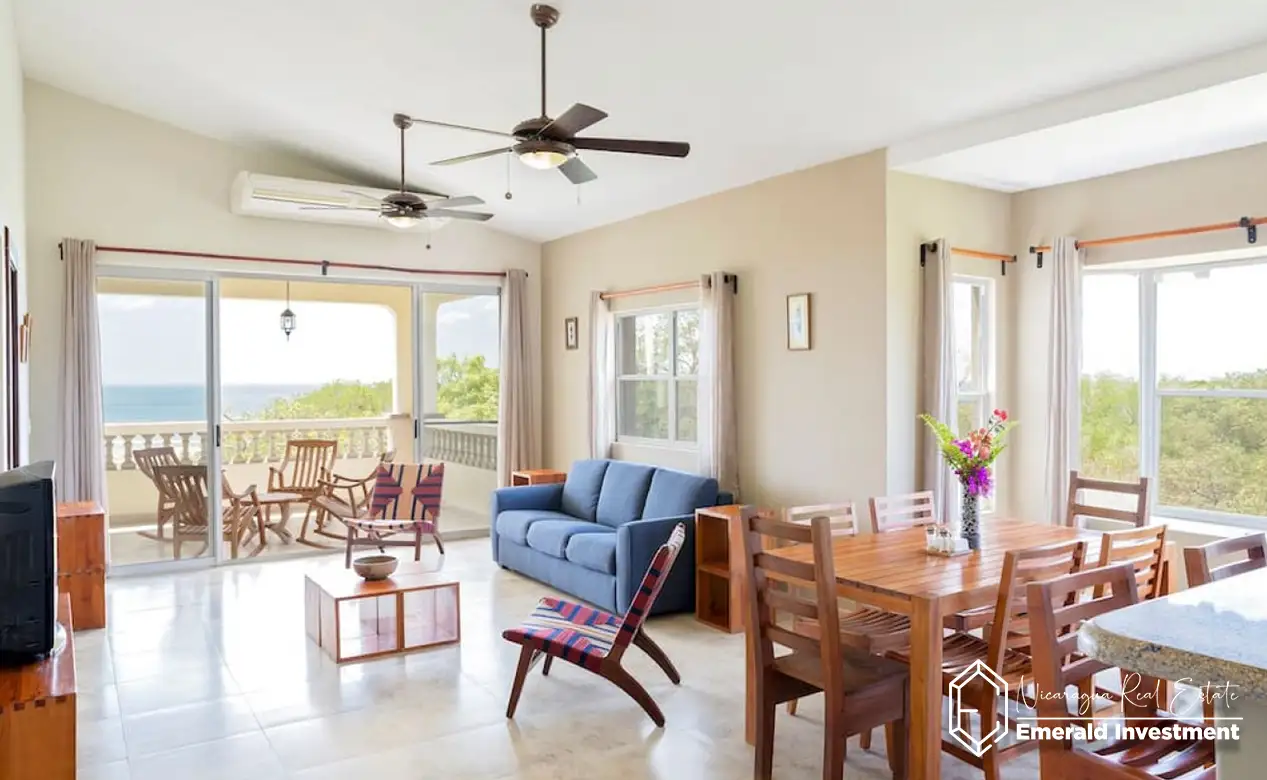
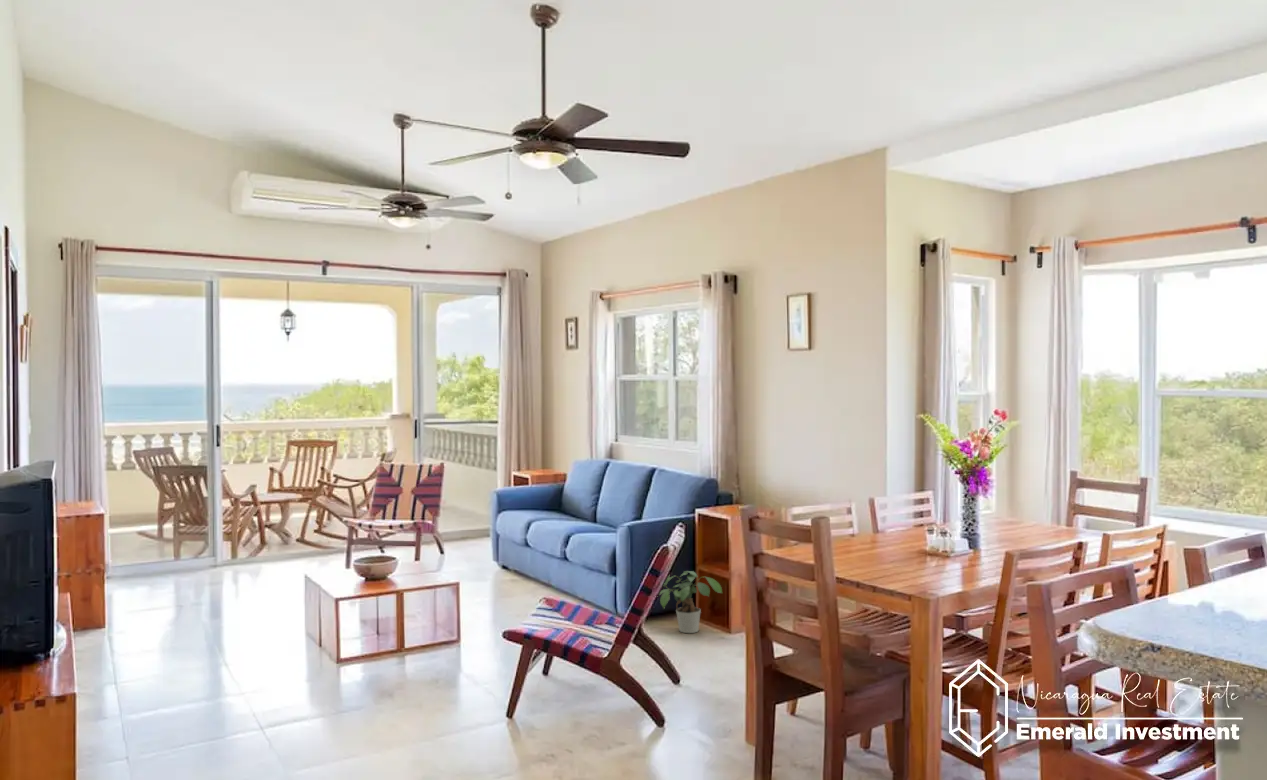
+ potted plant (682, 602)
